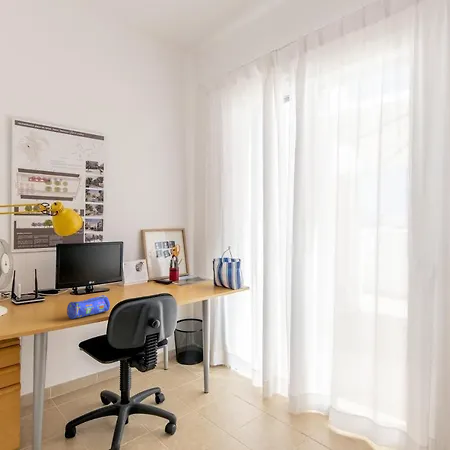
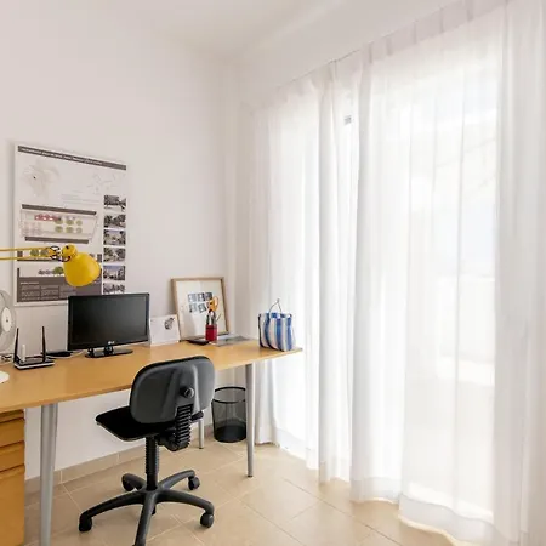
- pencil case (89, 306)
